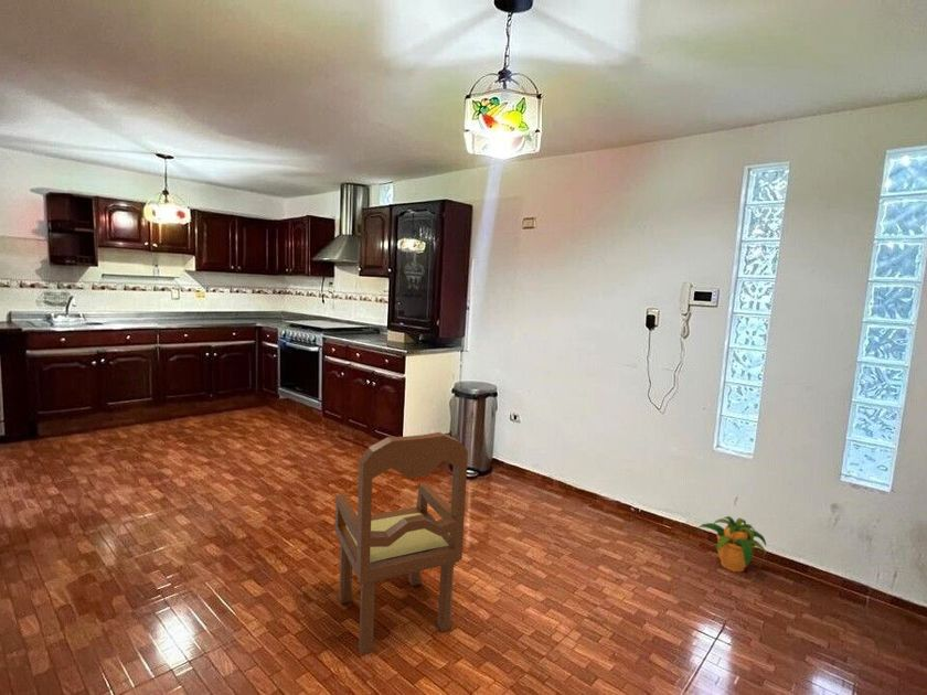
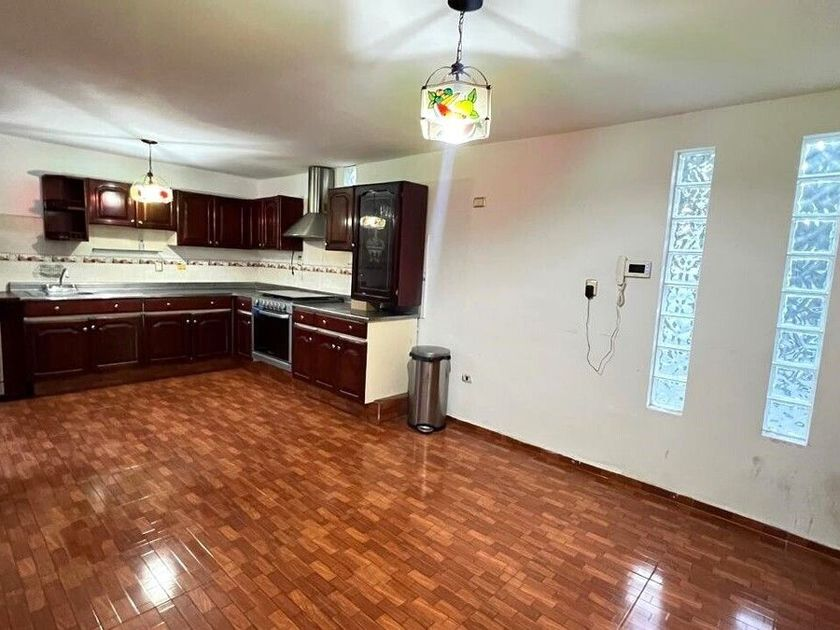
- dining chair (396, 520)
- potted plant (731, 539)
